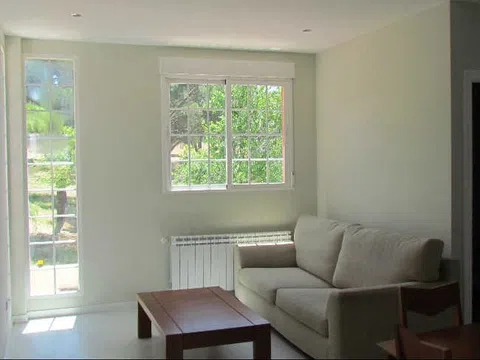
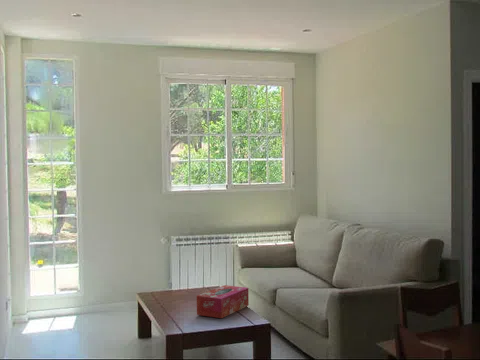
+ tissue box (223, 300)
